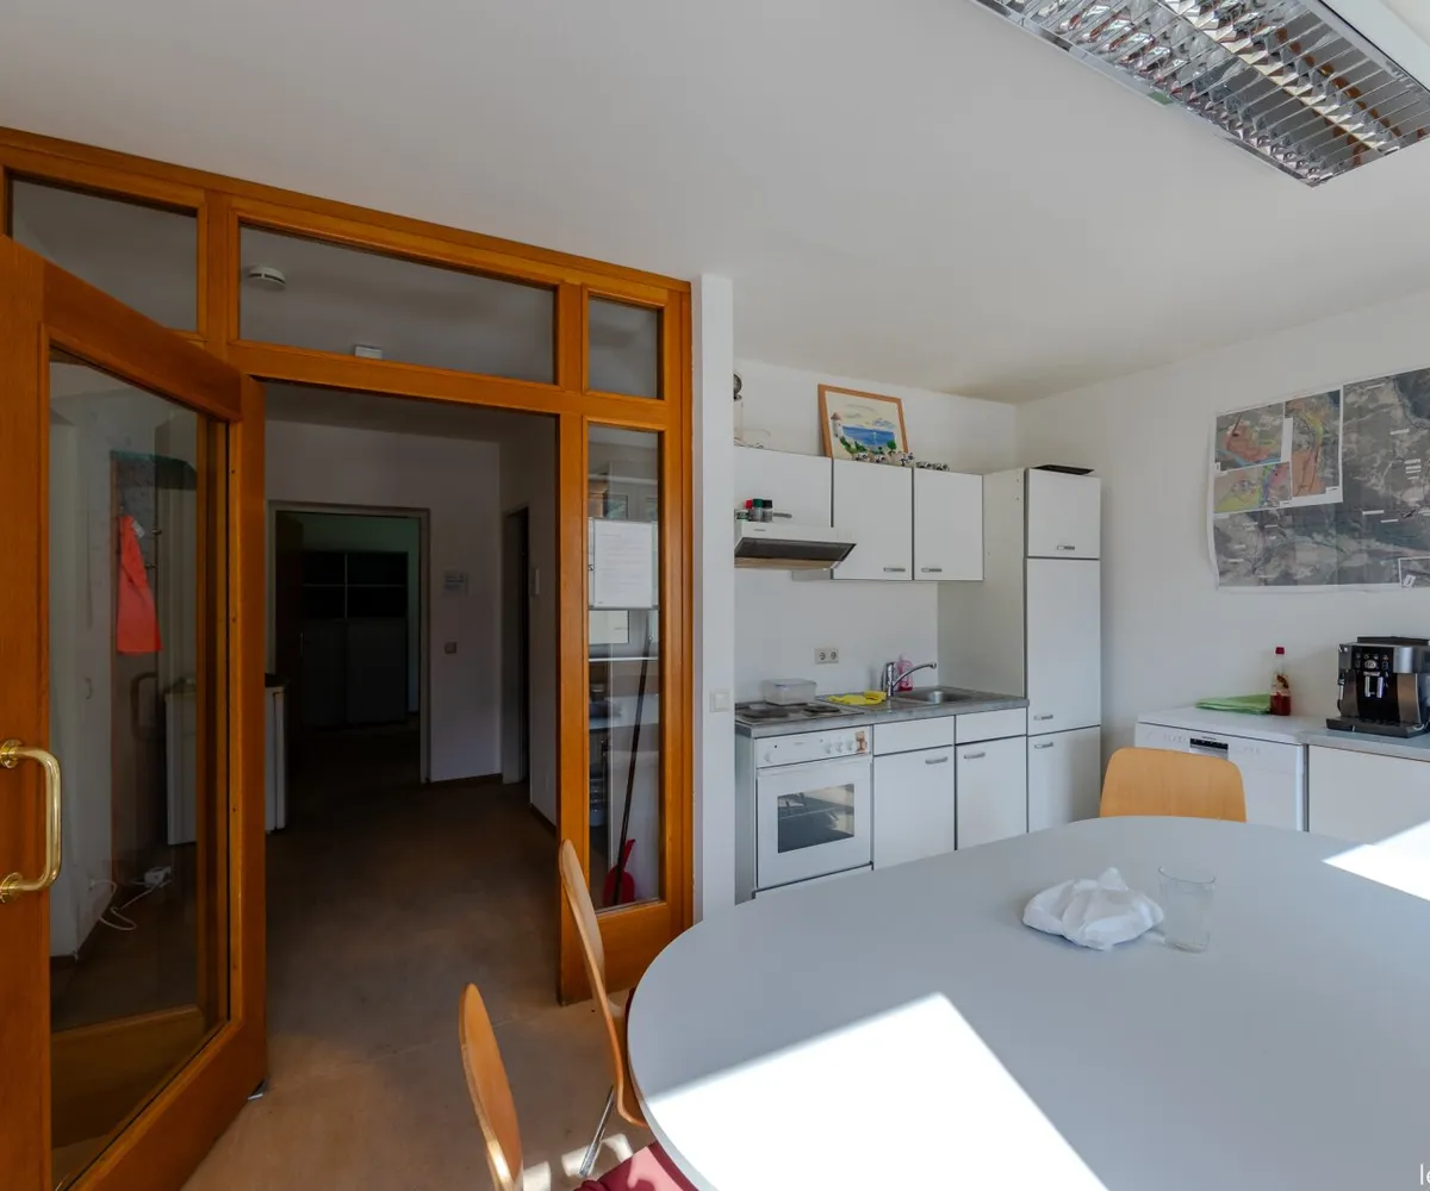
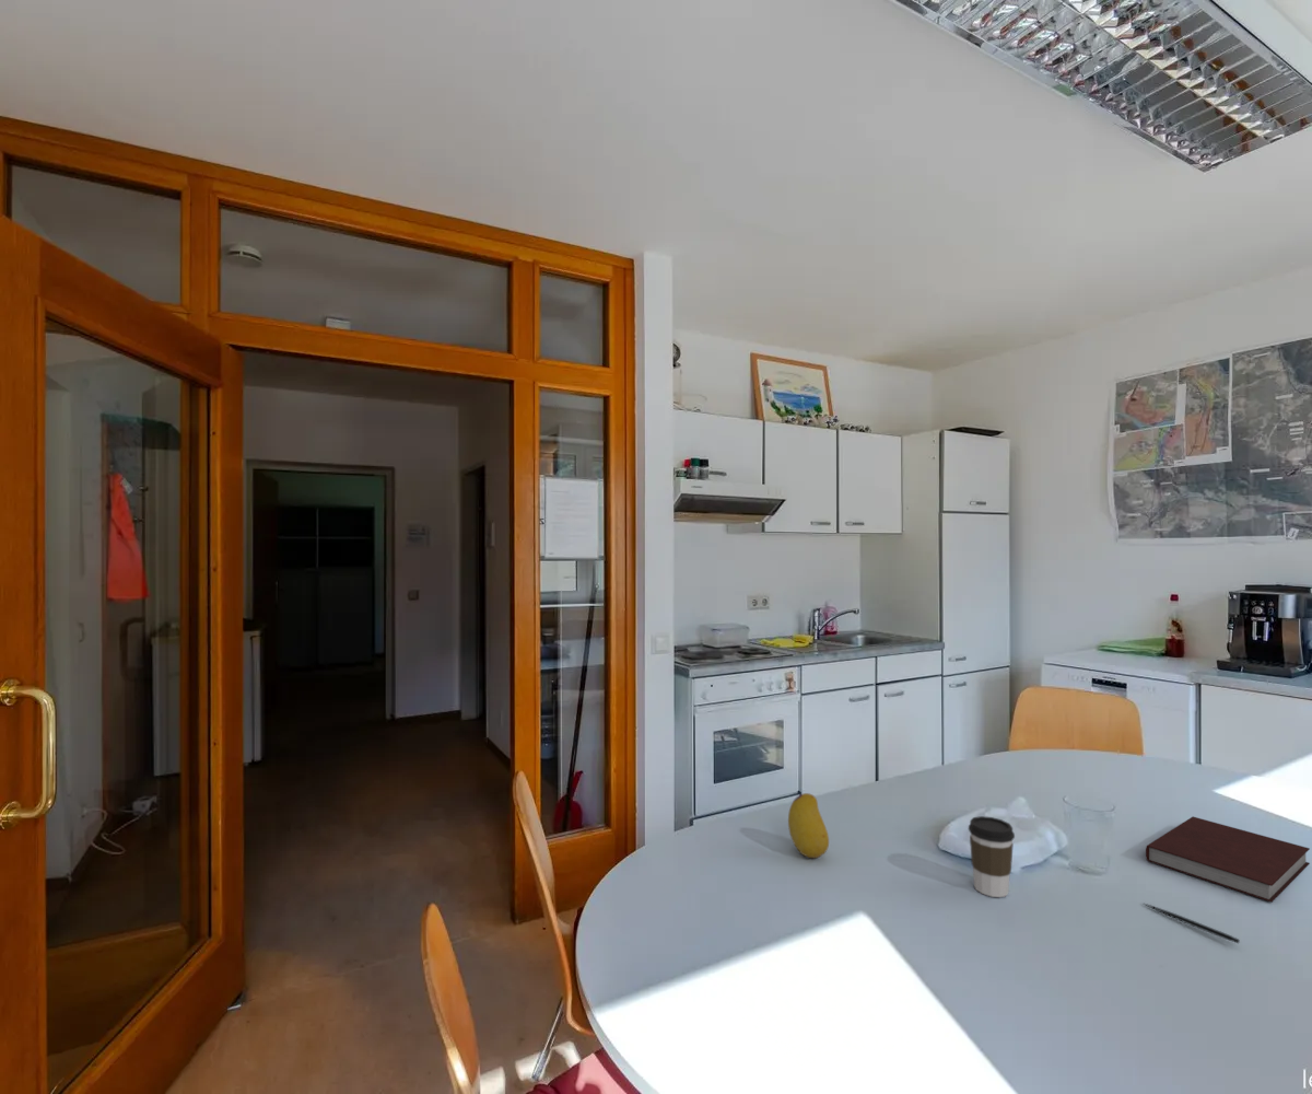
+ fruit (808, 824)
+ coffee cup (991, 857)
+ pen (1187, 920)
+ notebook (1227, 854)
